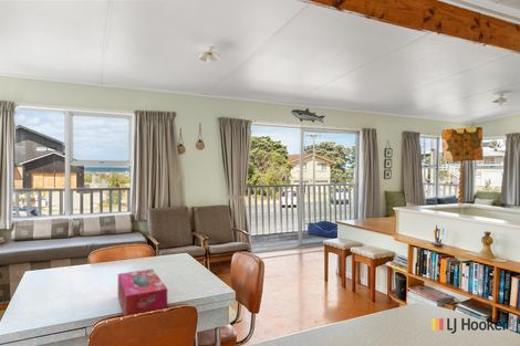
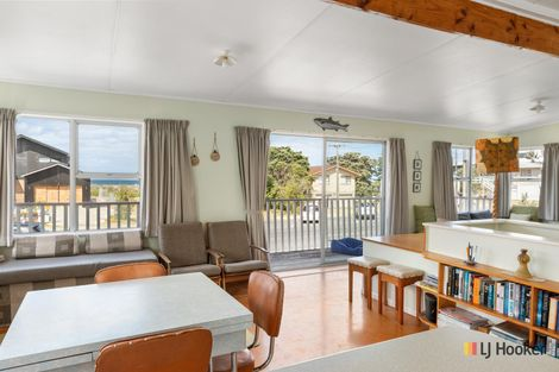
- tissue box (141, 292)
